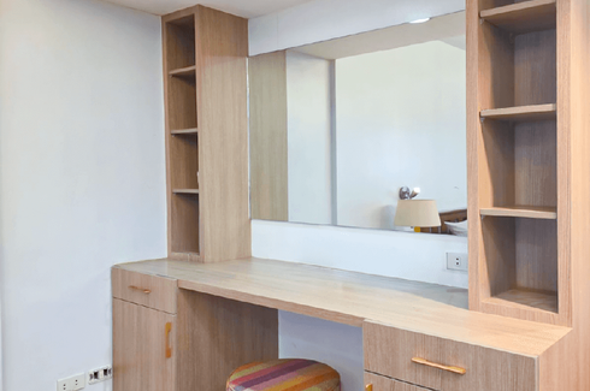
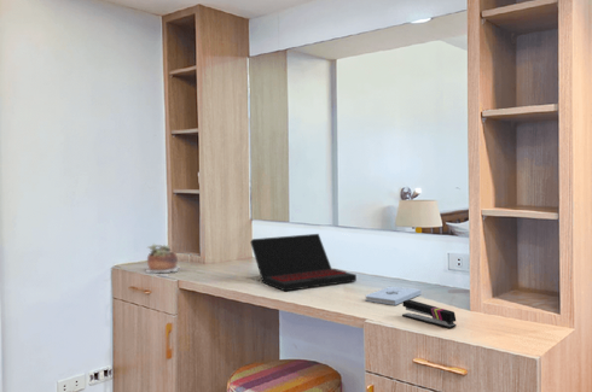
+ stapler (428, 312)
+ succulent plant (162, 257)
+ notepad (393, 294)
+ laptop (302, 259)
